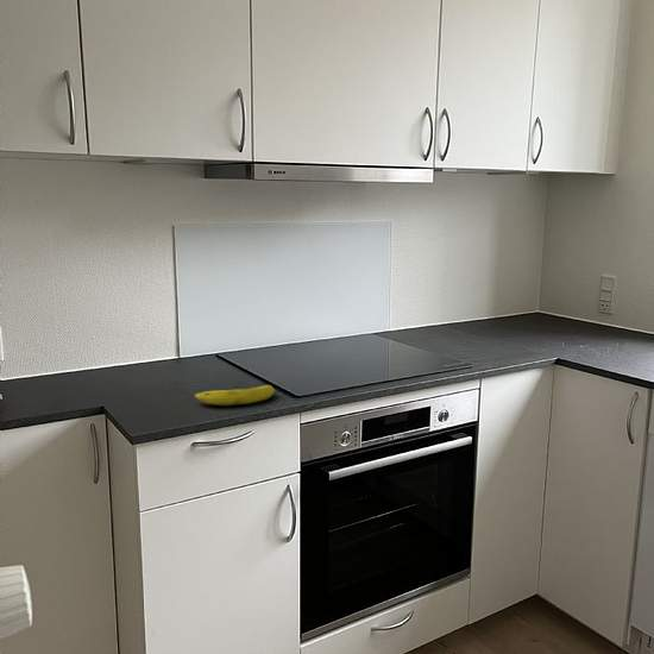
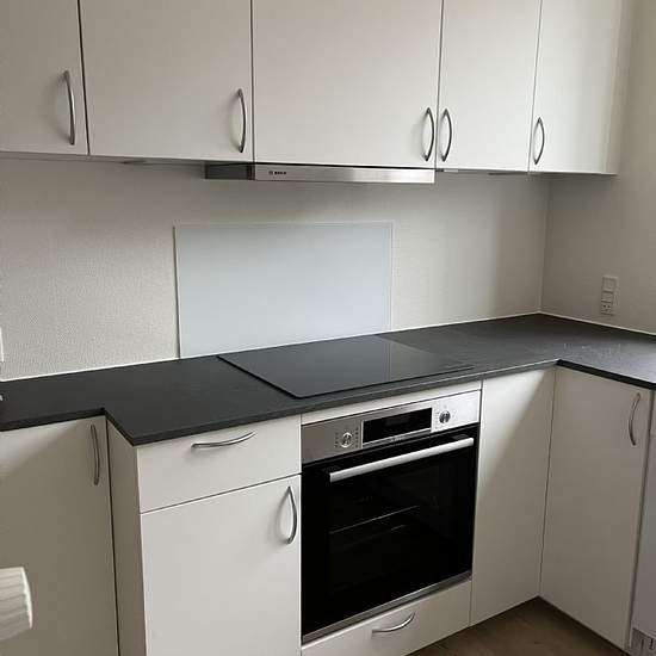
- fruit (235, 392)
